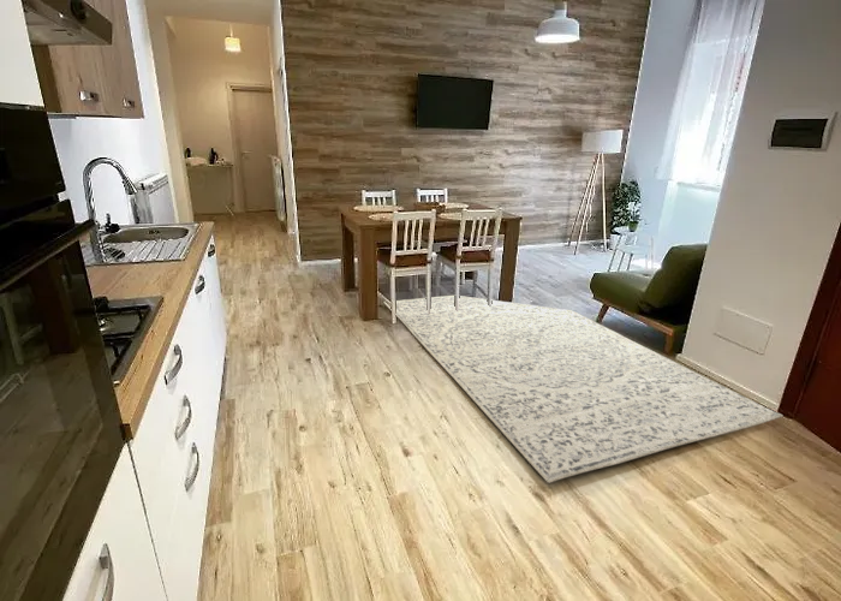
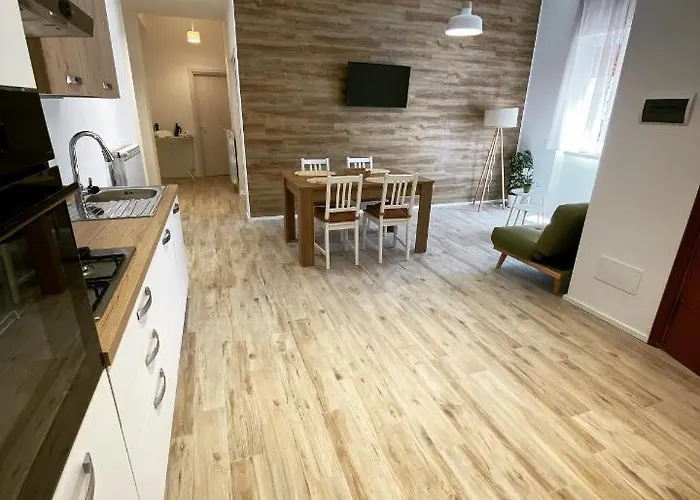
- rug (533, 344)
